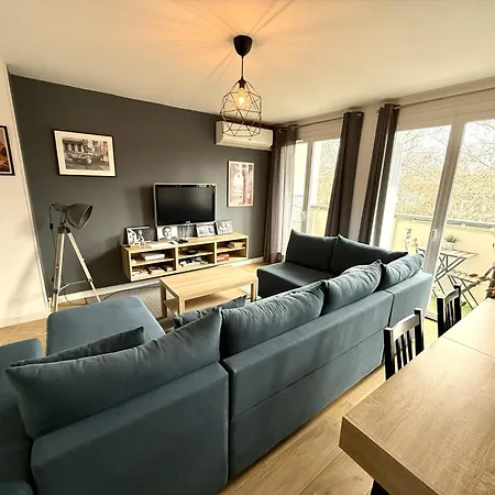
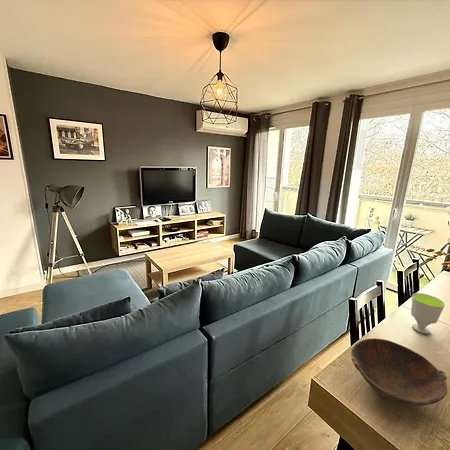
+ bowl (393, 376)
+ cup (424, 314)
